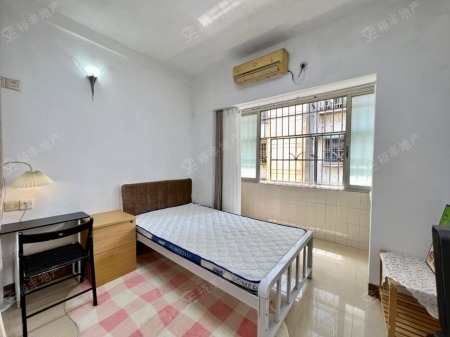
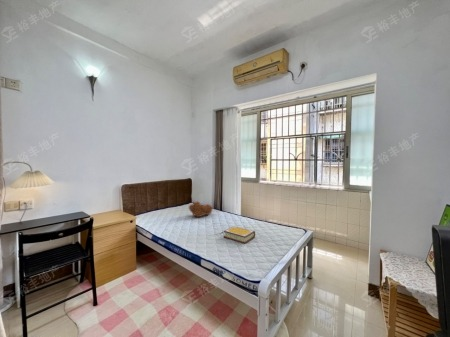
+ book (239, 234)
+ teddy bear (202, 208)
